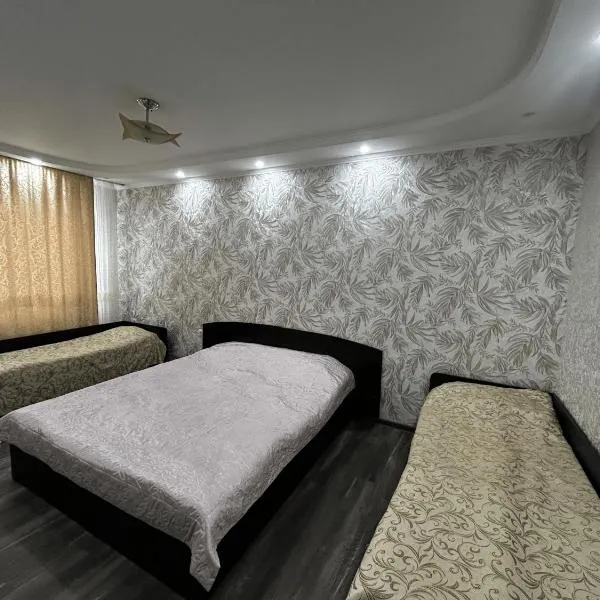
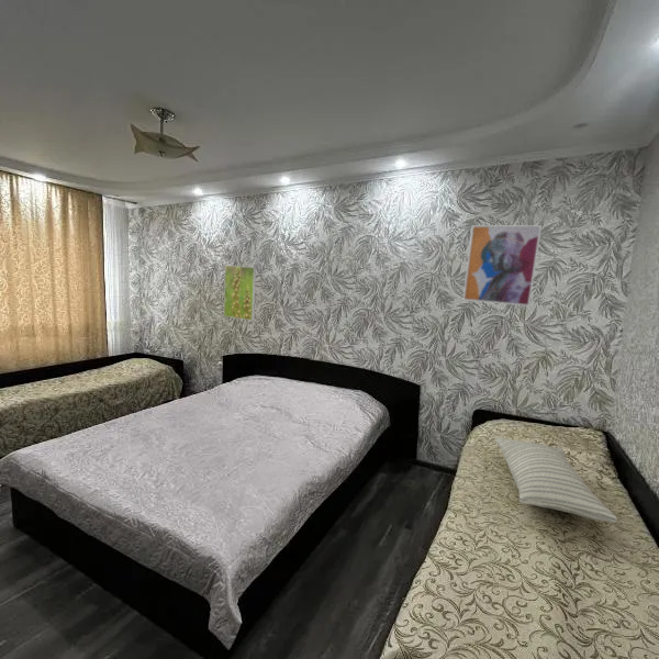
+ wall art (500, 265)
+ pillow (544, 473)
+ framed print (239, 292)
